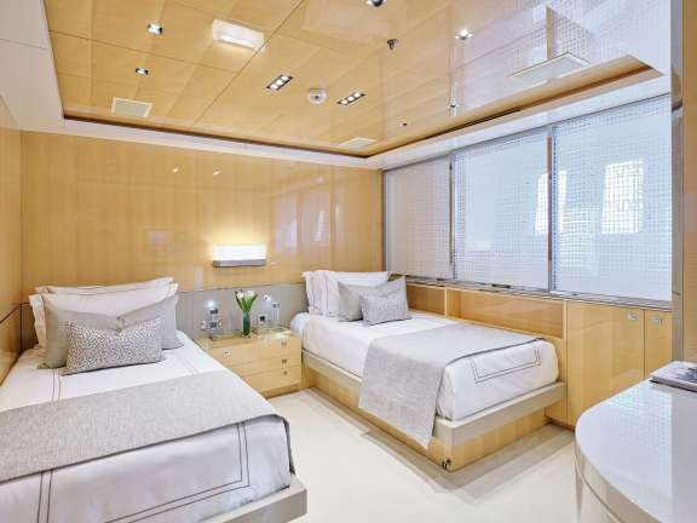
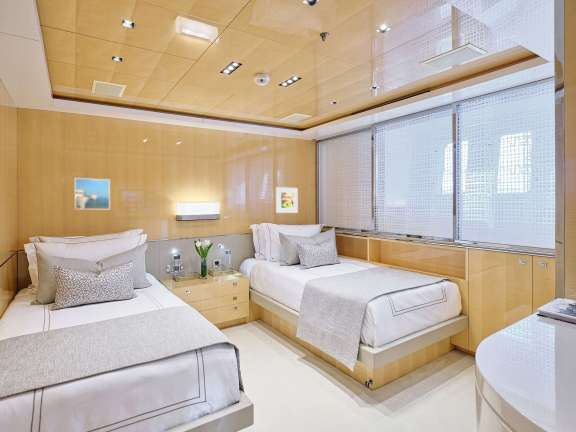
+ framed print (92, 194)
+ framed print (287, 200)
